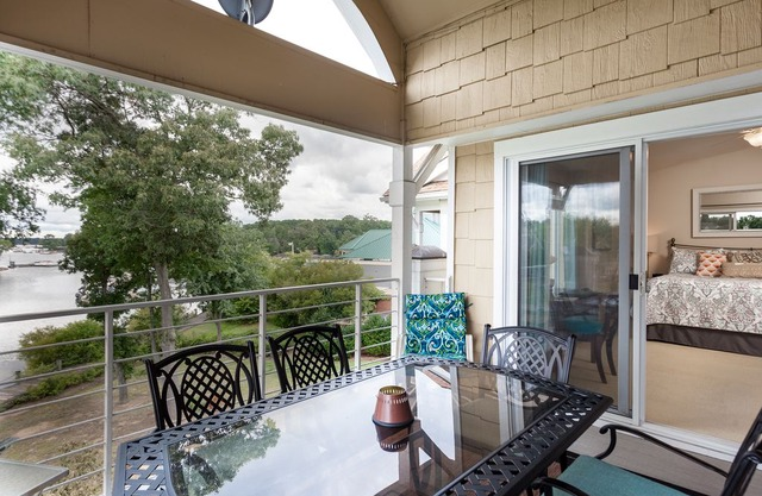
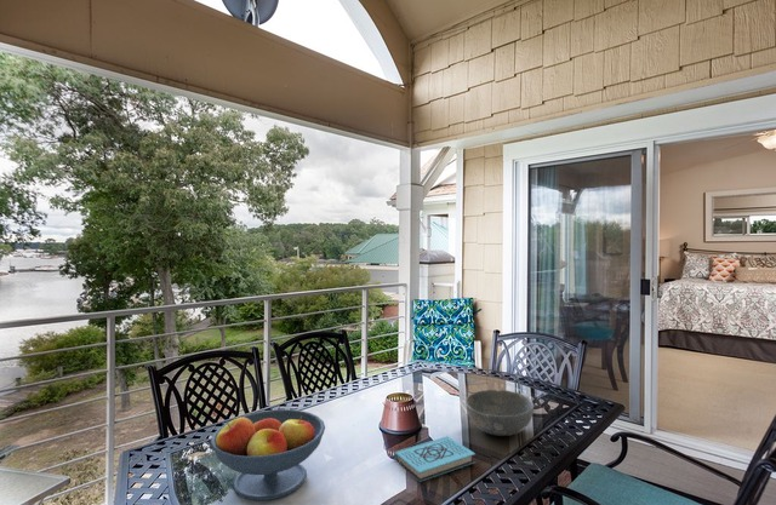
+ book (434, 457)
+ bowl (498, 415)
+ fruit bowl (269, 446)
